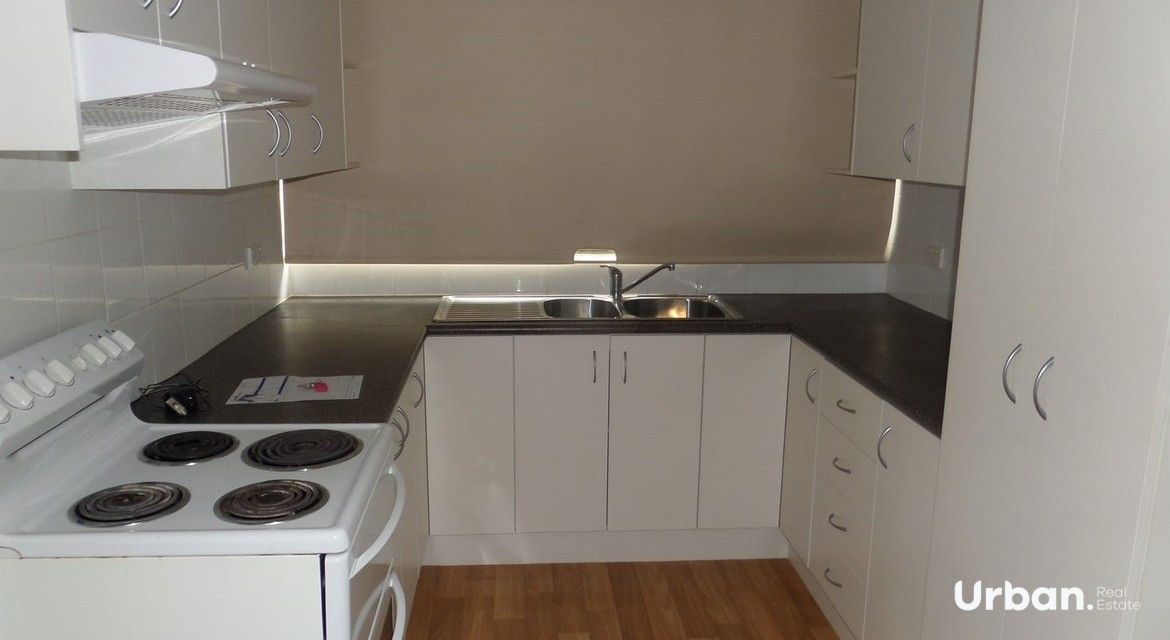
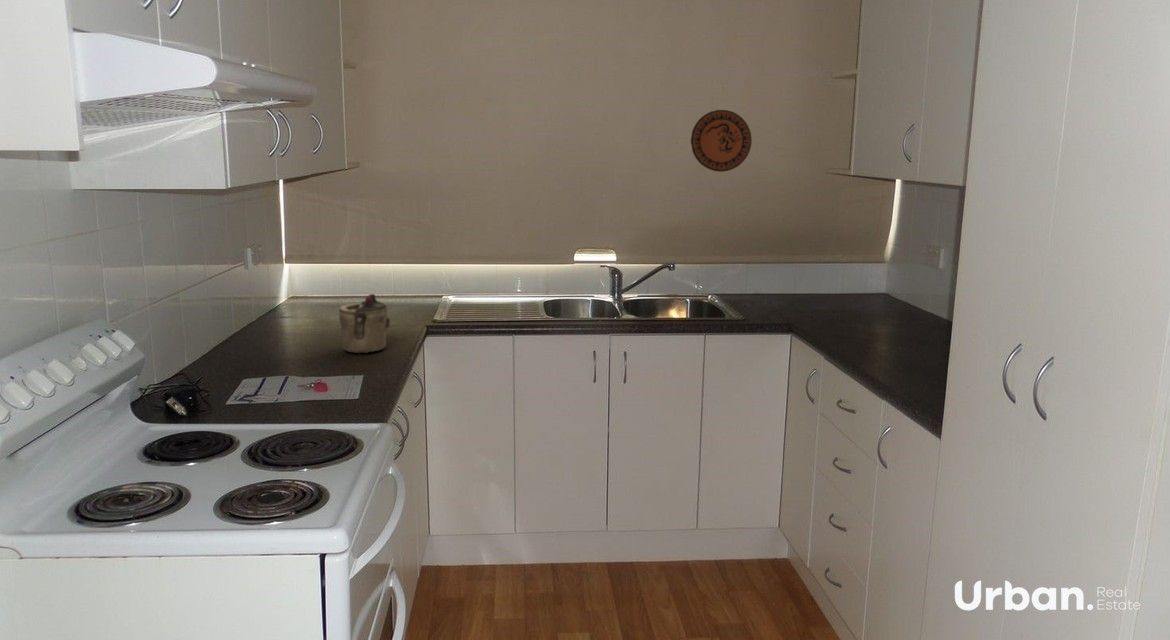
+ teapot (364, 322)
+ decorative plate (721, 140)
